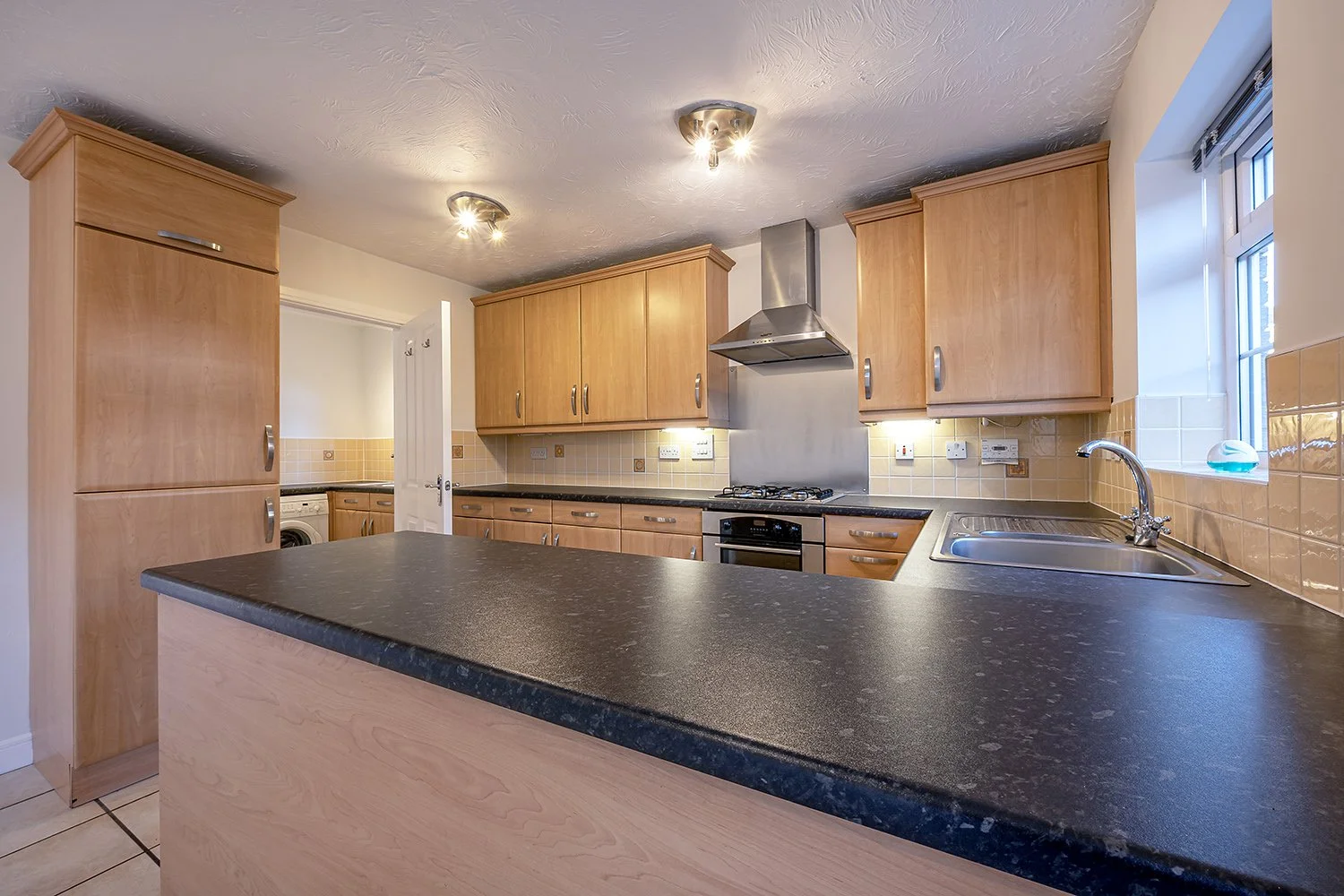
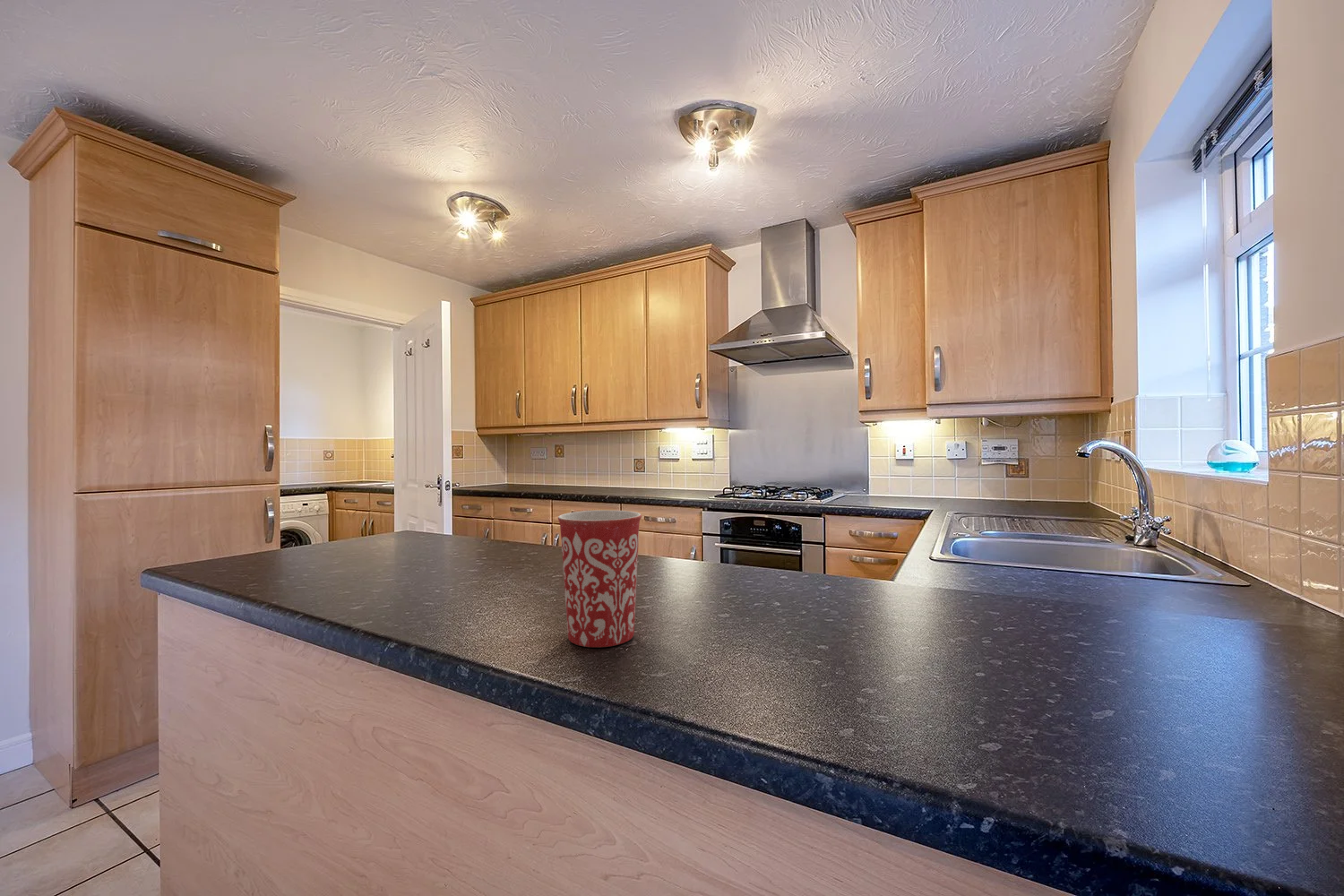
+ mug (608, 572)
